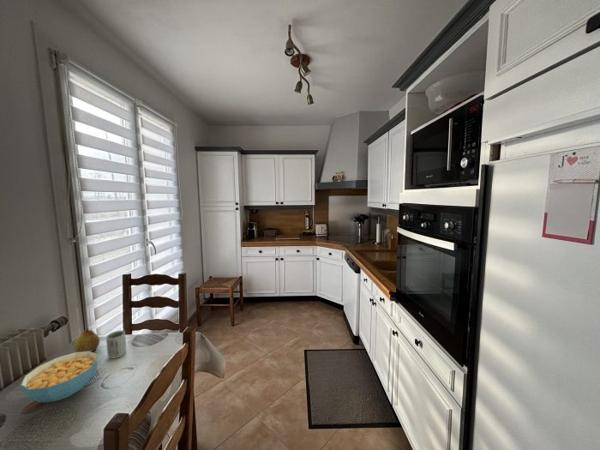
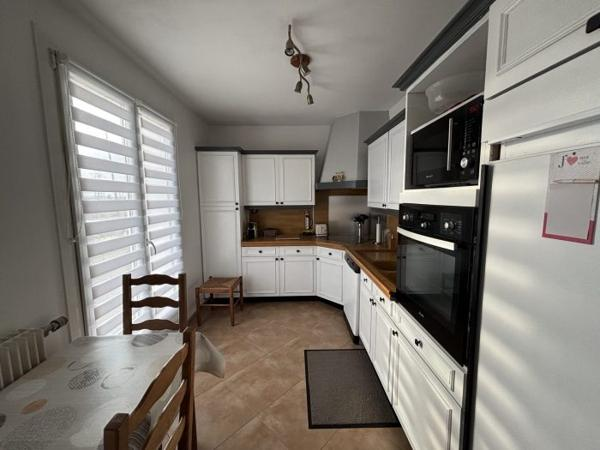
- fruit (86, 339)
- cereal bowl (64, 380)
- cup (116, 344)
